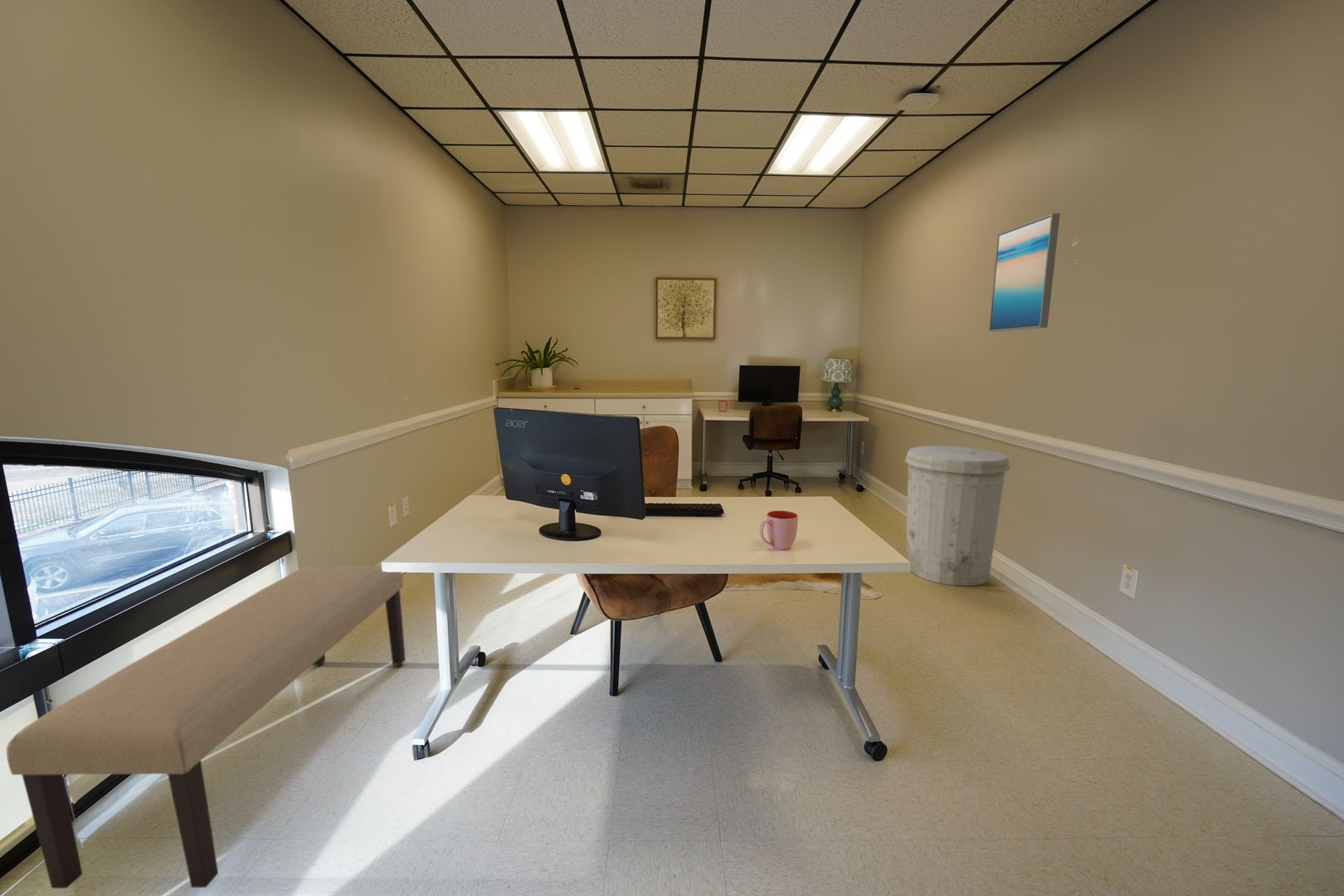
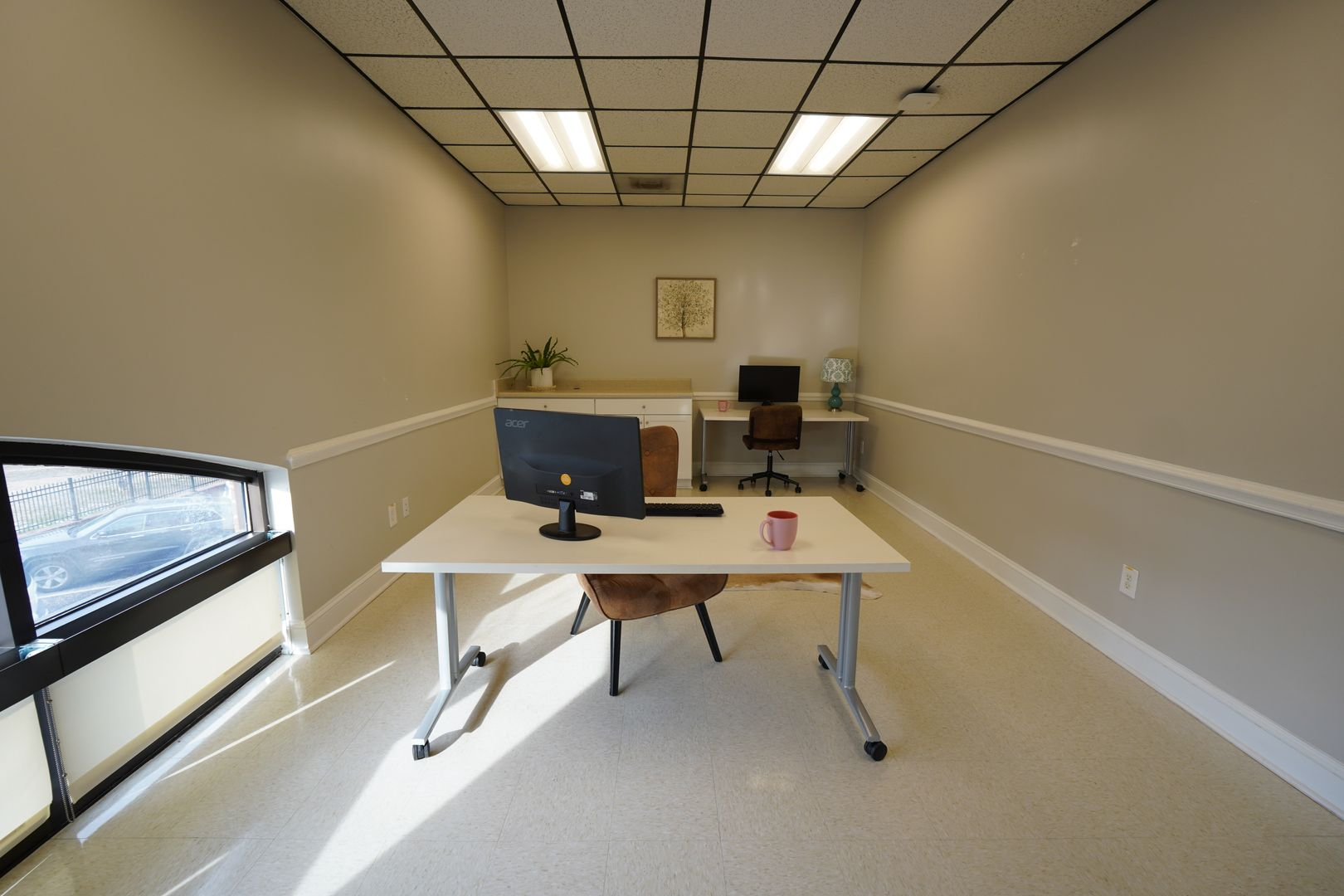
- wall art (1020, 278)
- trash can (951, 511)
- bench (267, 682)
